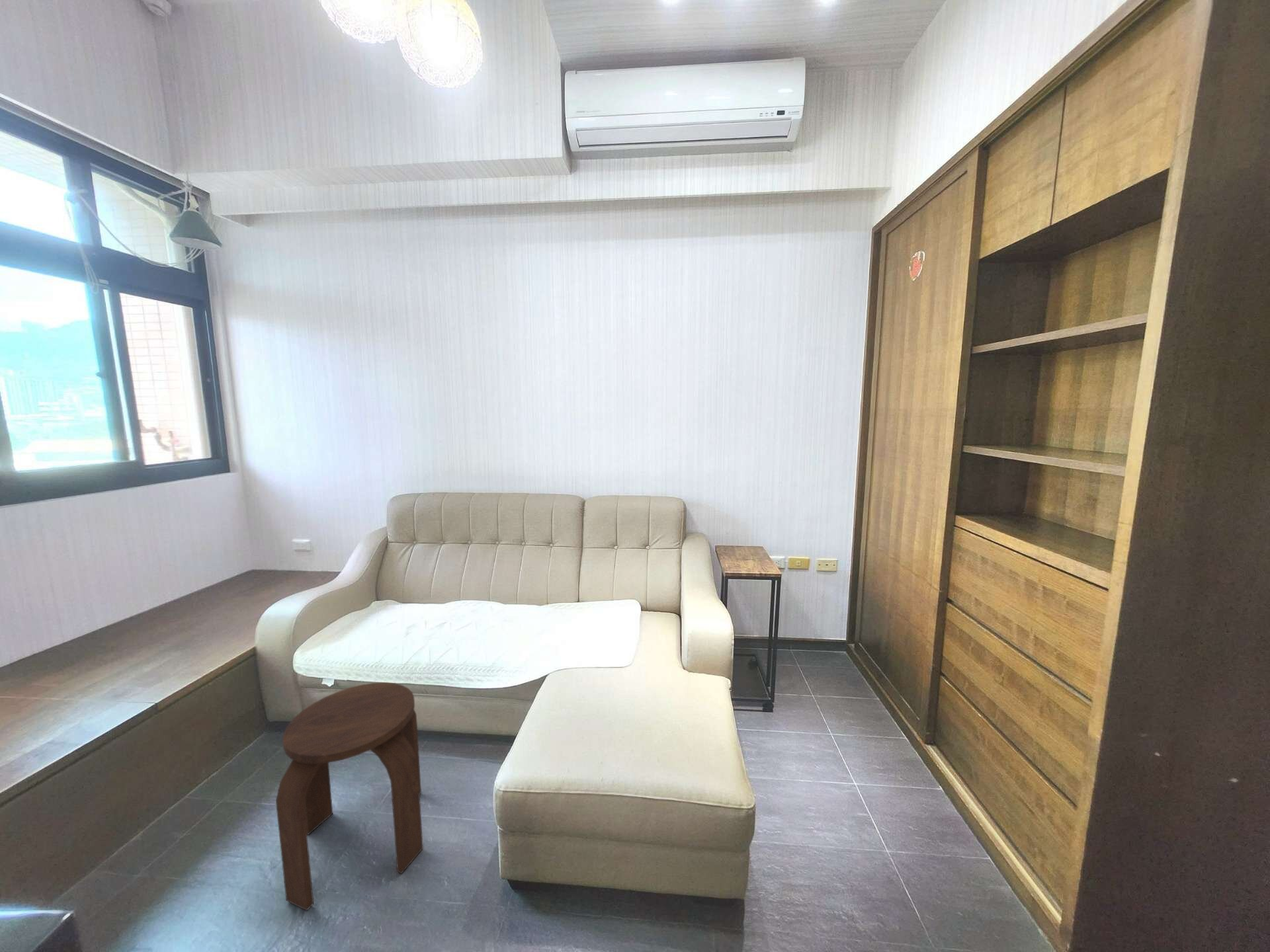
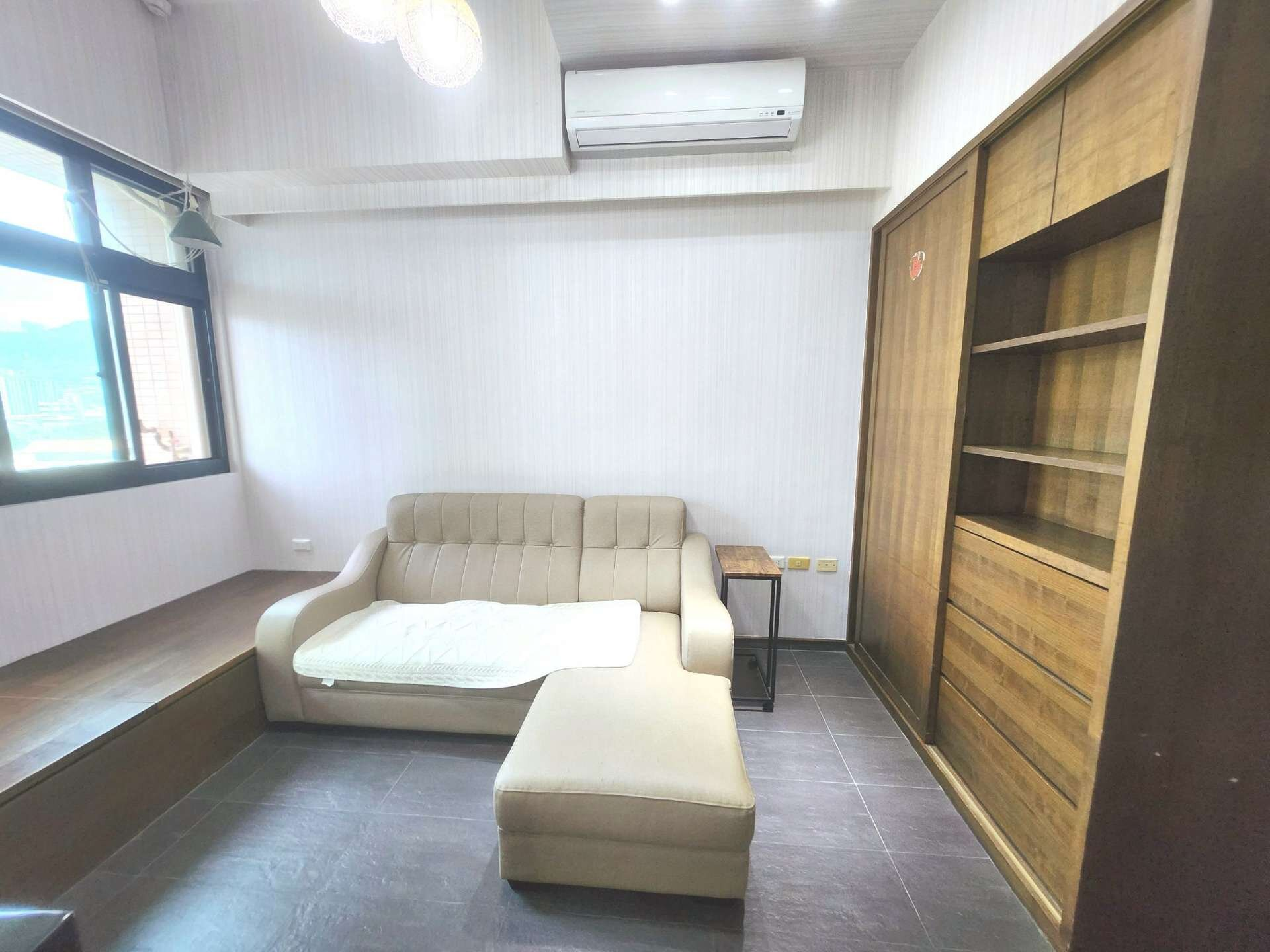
- stool (351, 757)
